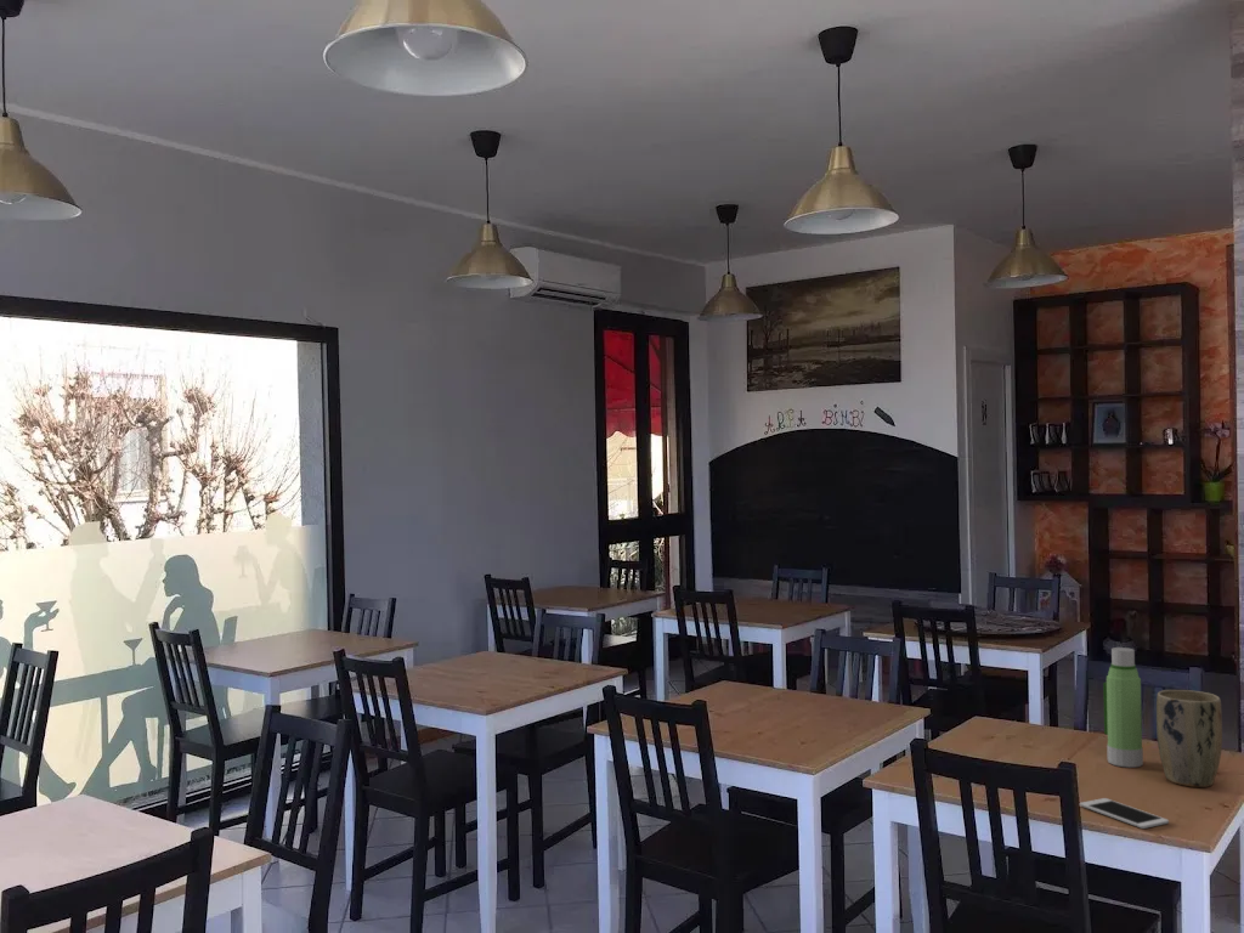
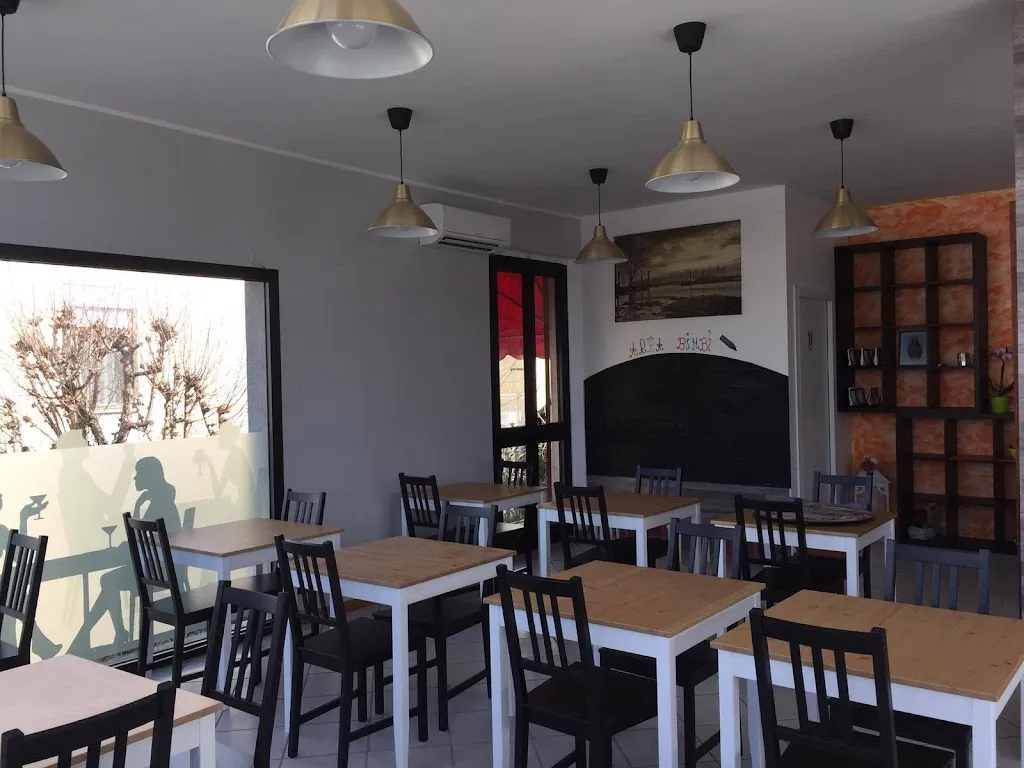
- cell phone (1123, 813)
- water bottle (1123, 705)
- plant pot (1188, 737)
